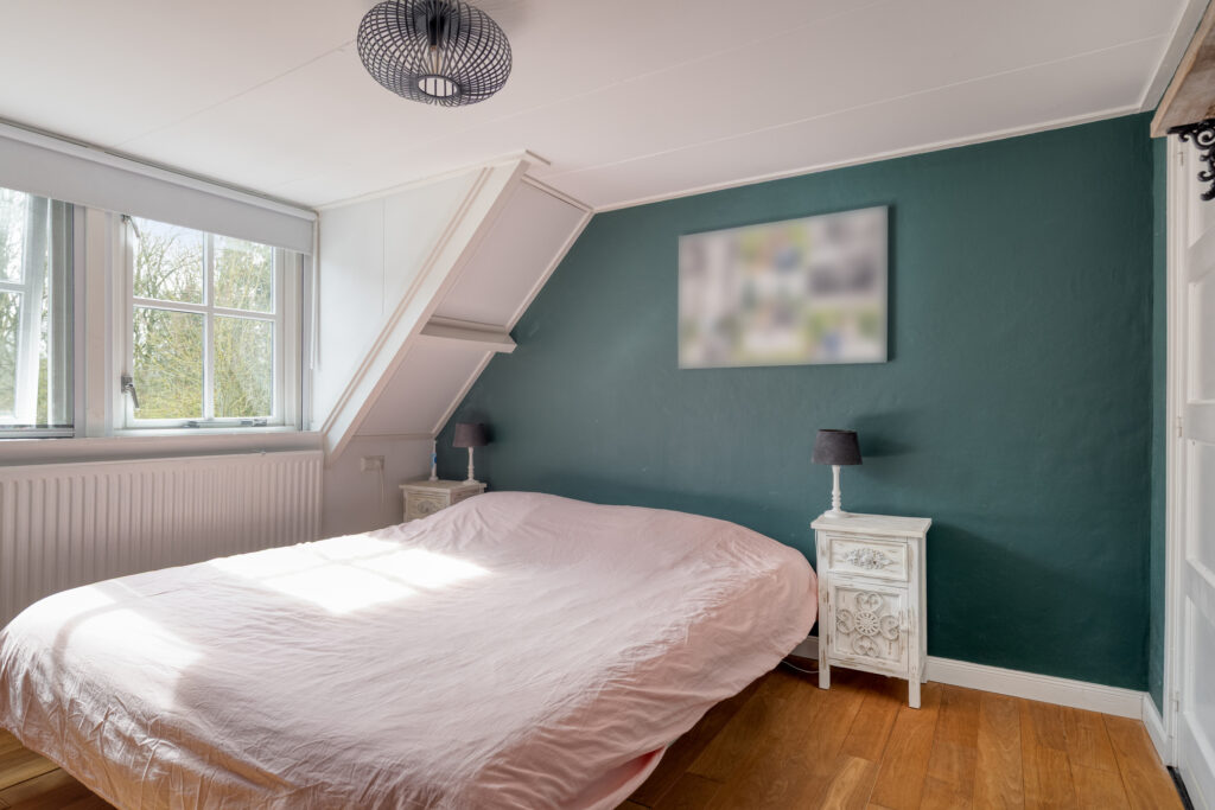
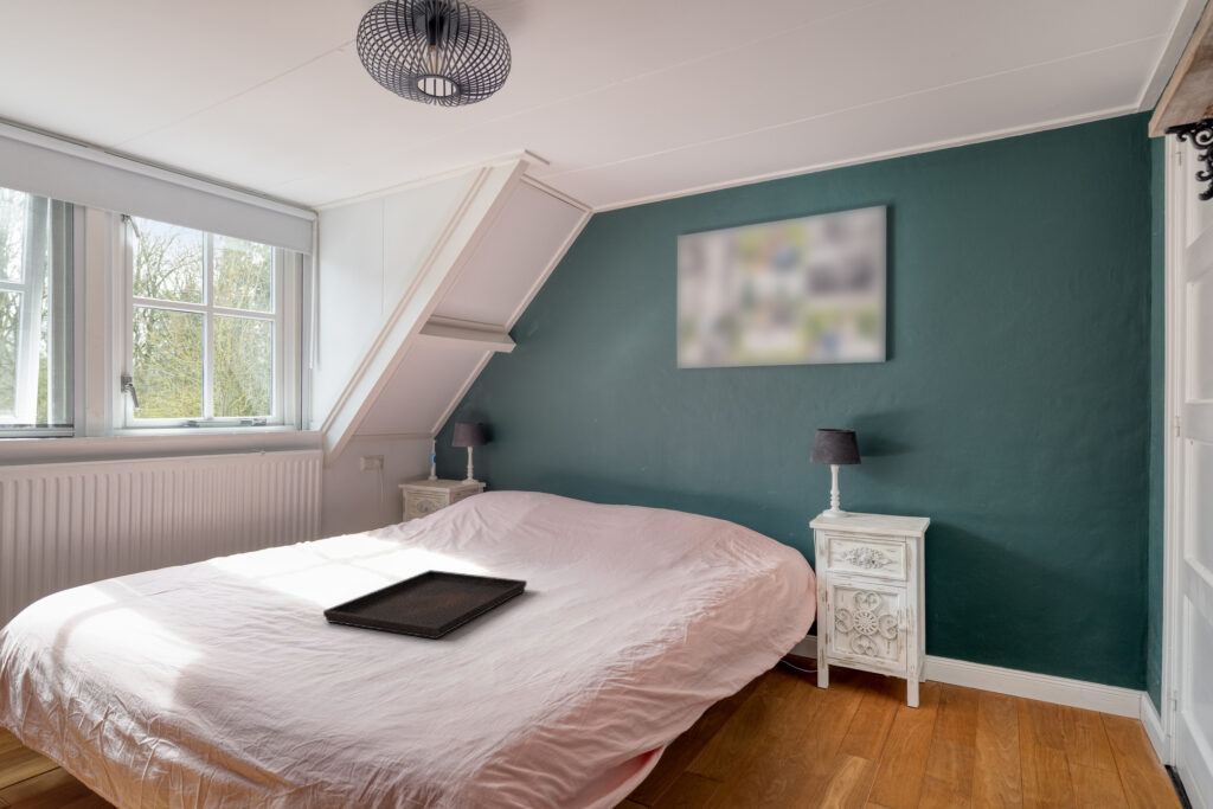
+ serving tray (432, 599)
